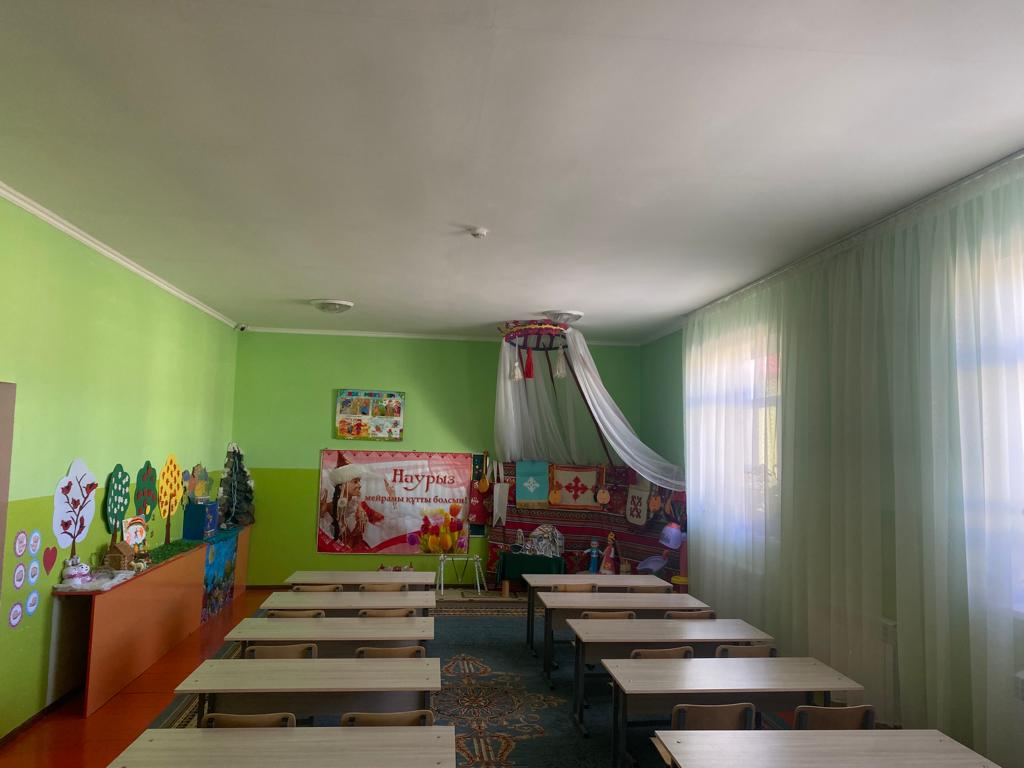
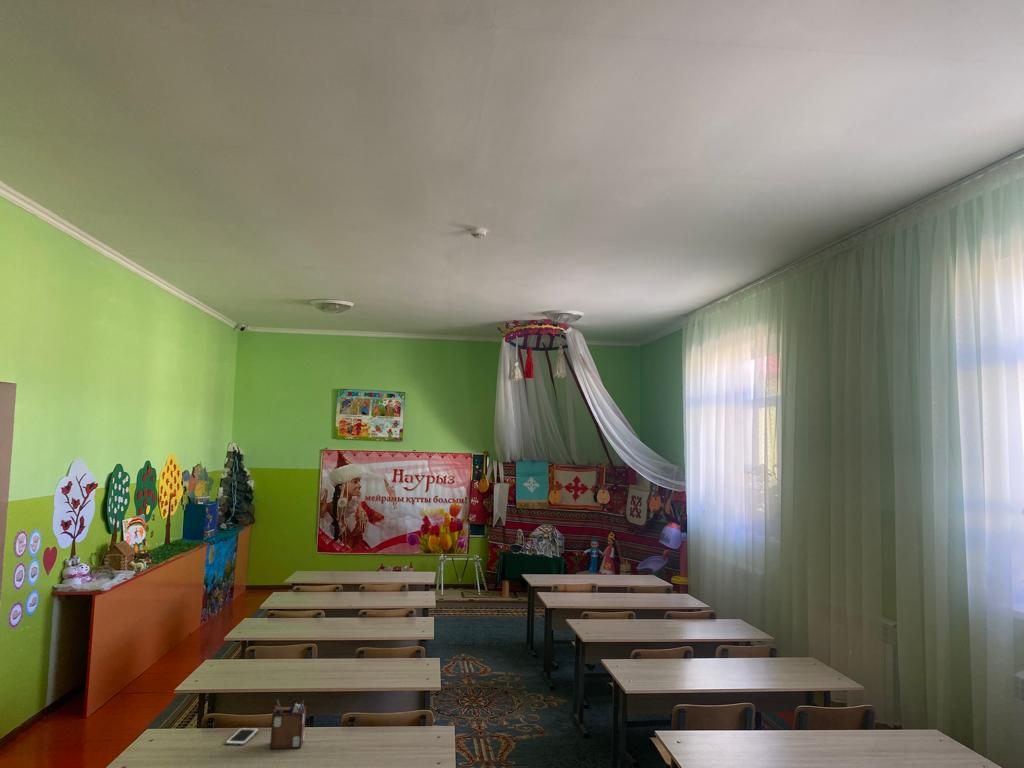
+ cell phone (242, 736)
+ desk organizer (288, 720)
